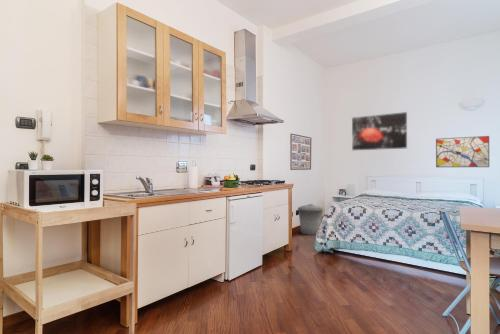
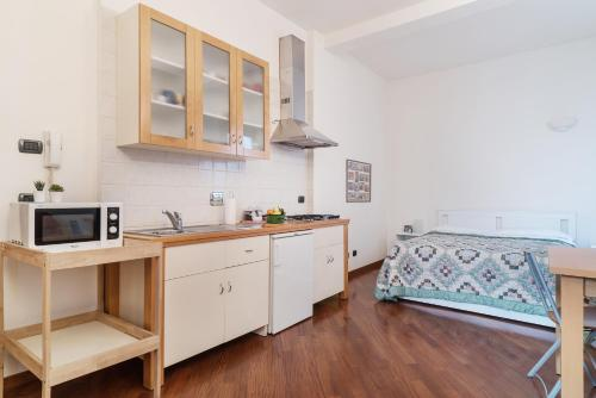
- wall art (378, 132)
- trash can (310, 218)
- wall art (461, 152)
